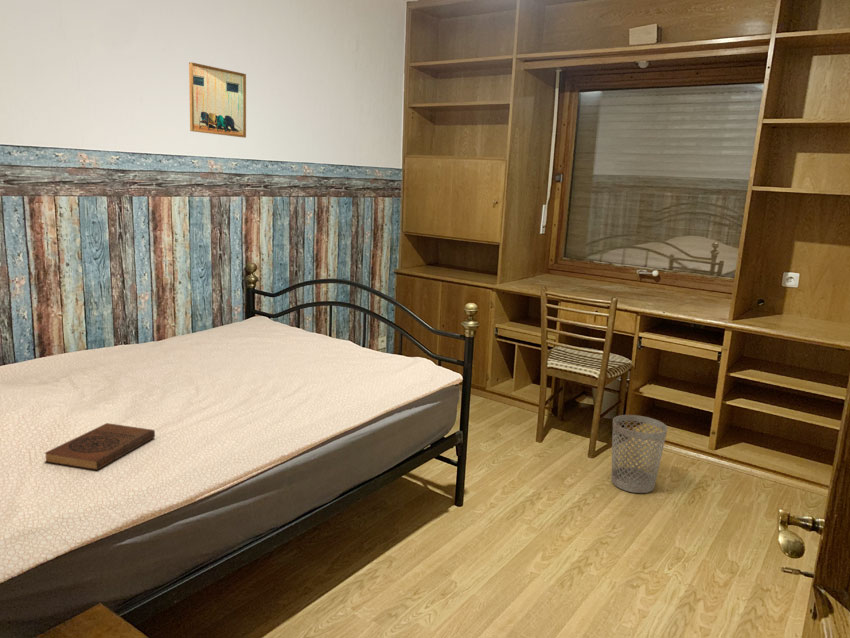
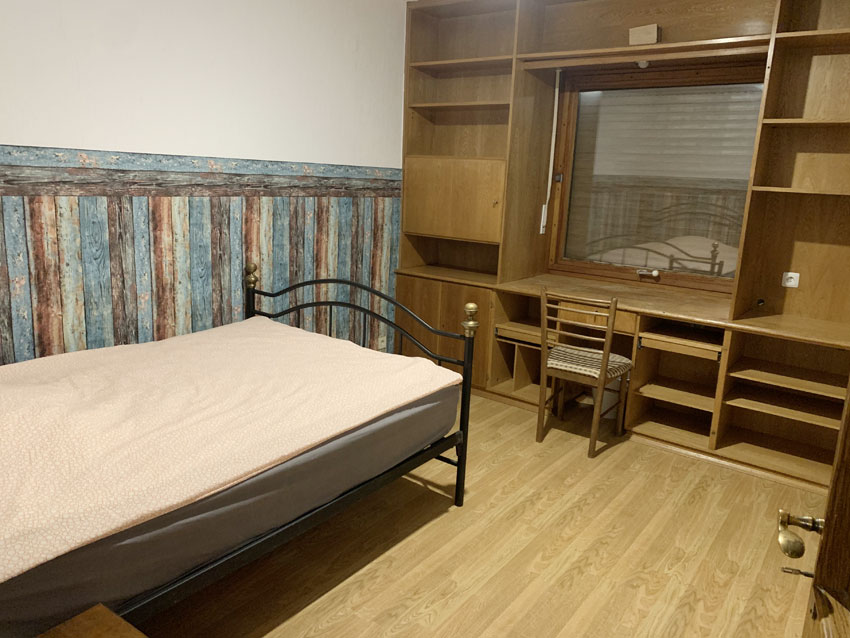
- book (102, 445)
- wastebasket (636, 454)
- wall art (218, 101)
